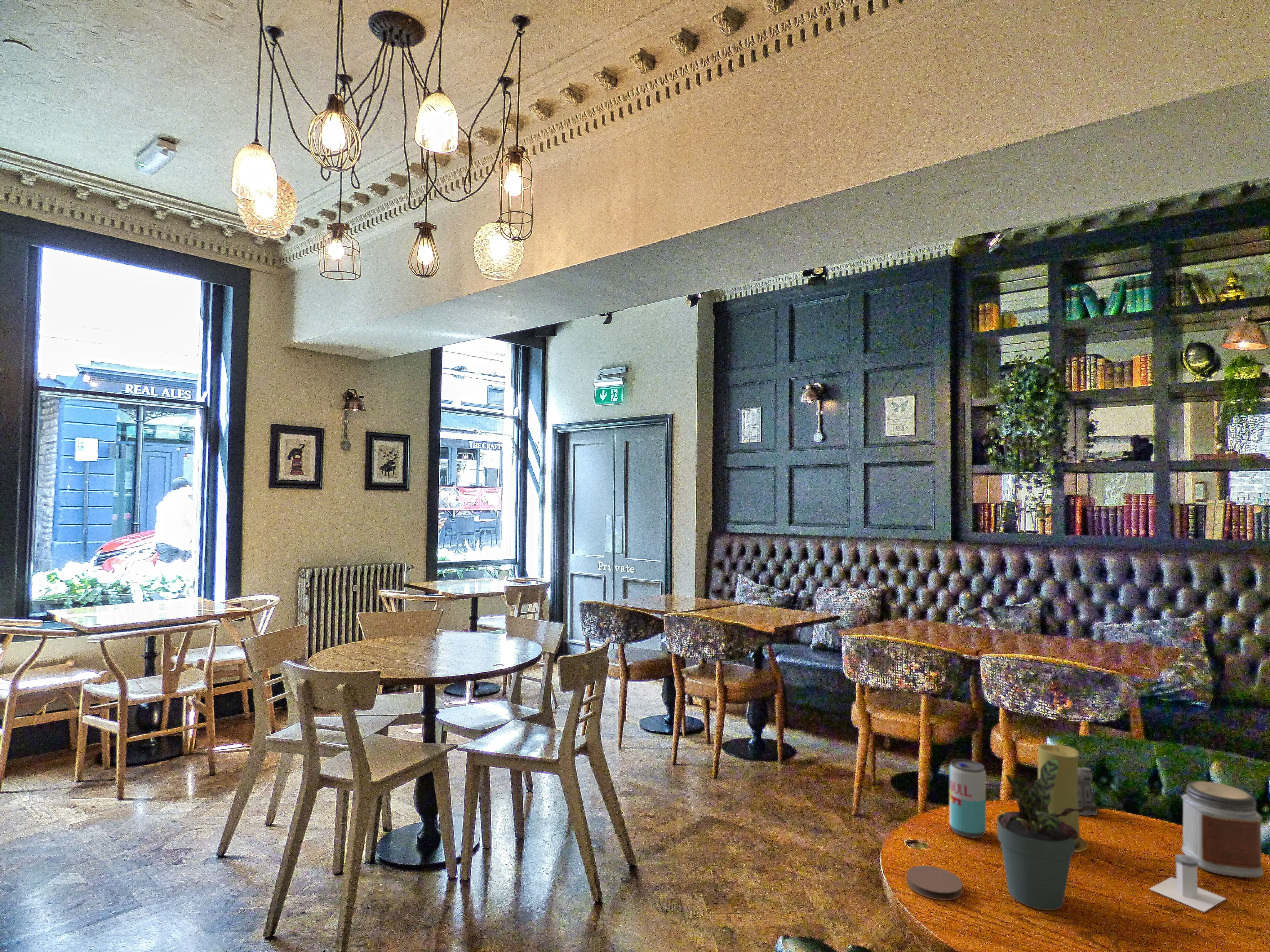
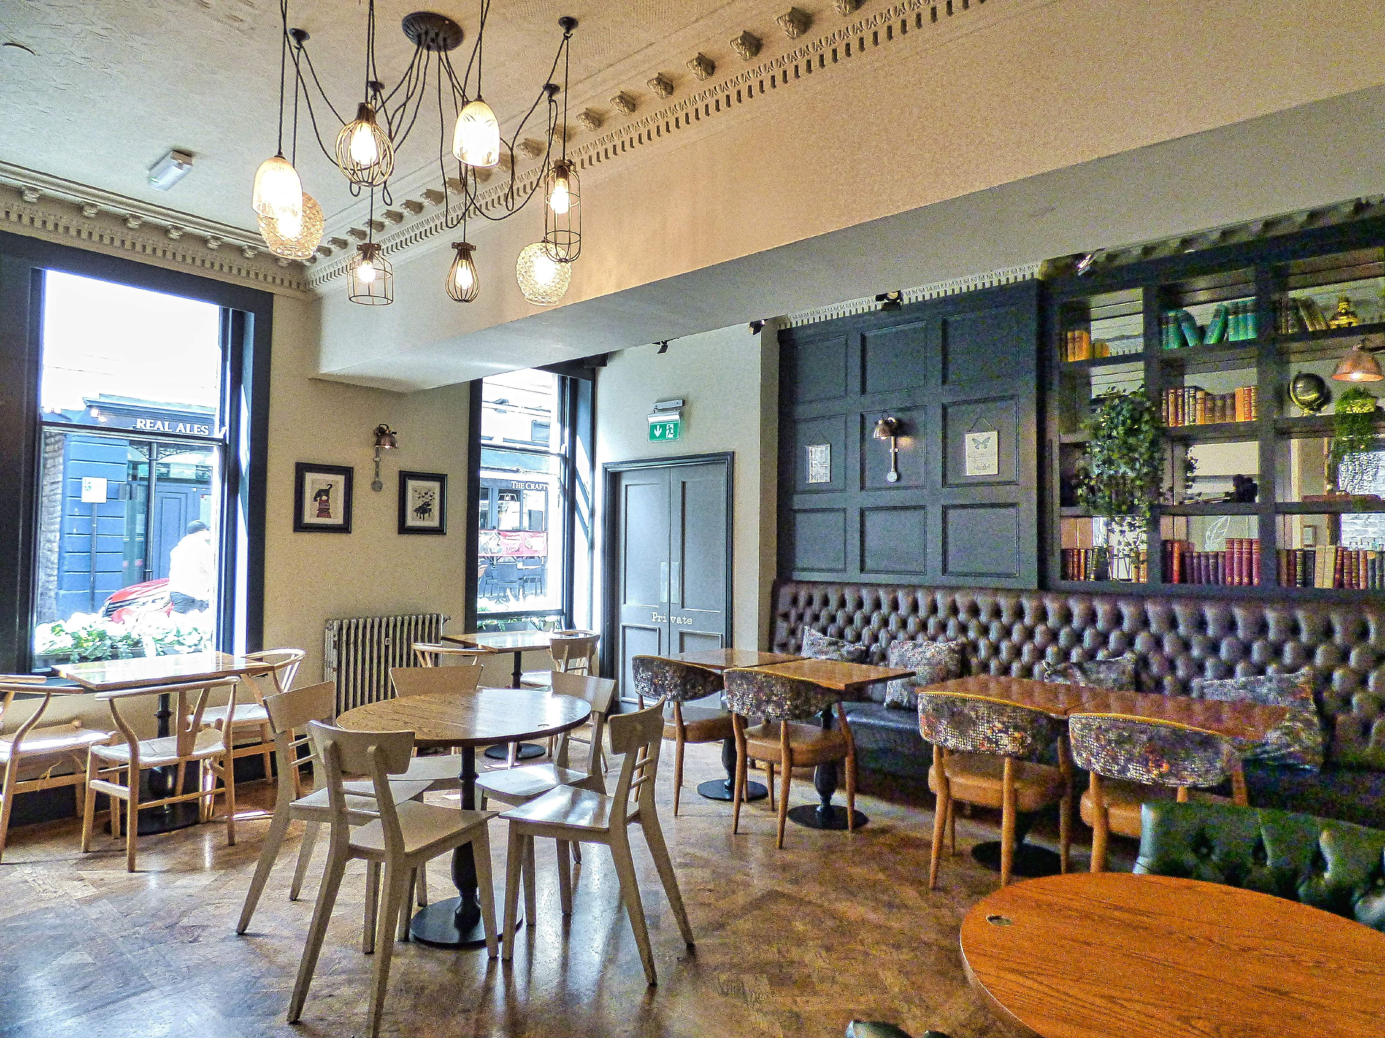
- candle (1057, 794)
- jar (1221, 826)
- potted plant (1049, 831)
- salt shaker (1187, 876)
- coaster (934, 882)
- pepper shaker (1077, 786)
- beverage can (967, 797)
